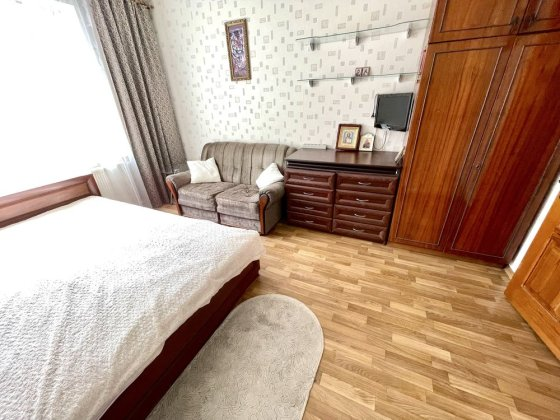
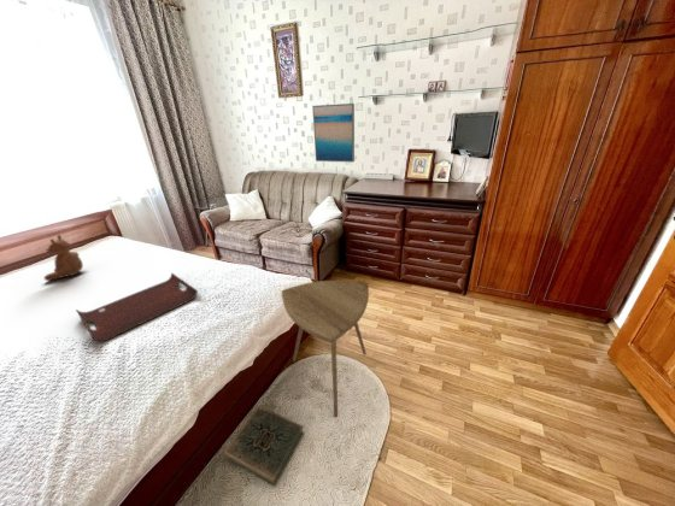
+ serving tray (140, 302)
+ teddy bear (57, 257)
+ side table (322, 337)
+ hardback book (265, 441)
+ wall art (333, 134)
